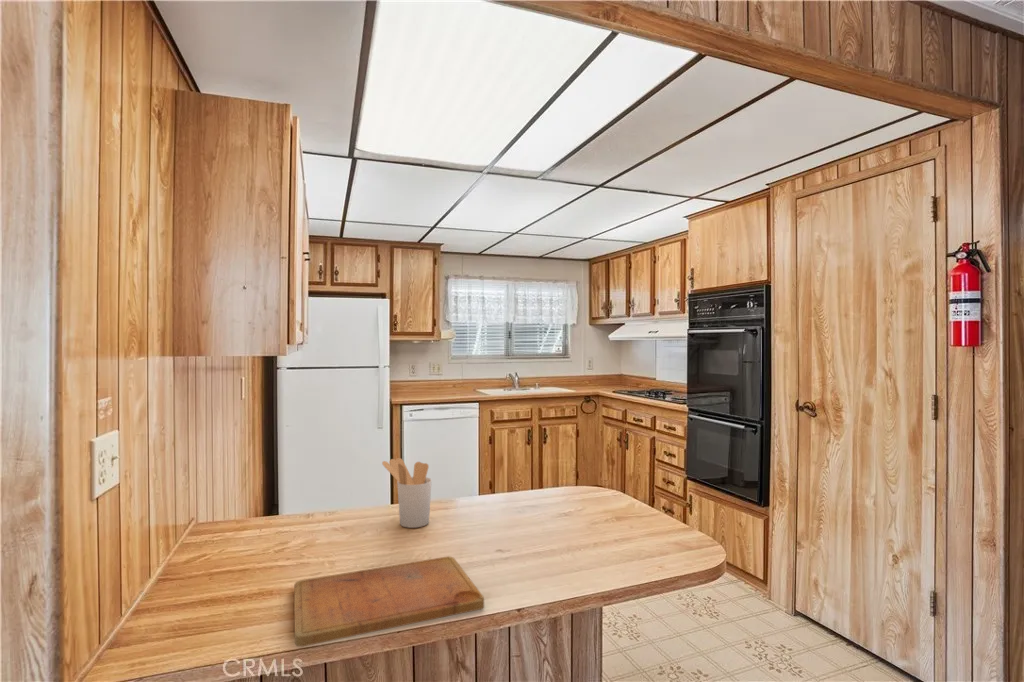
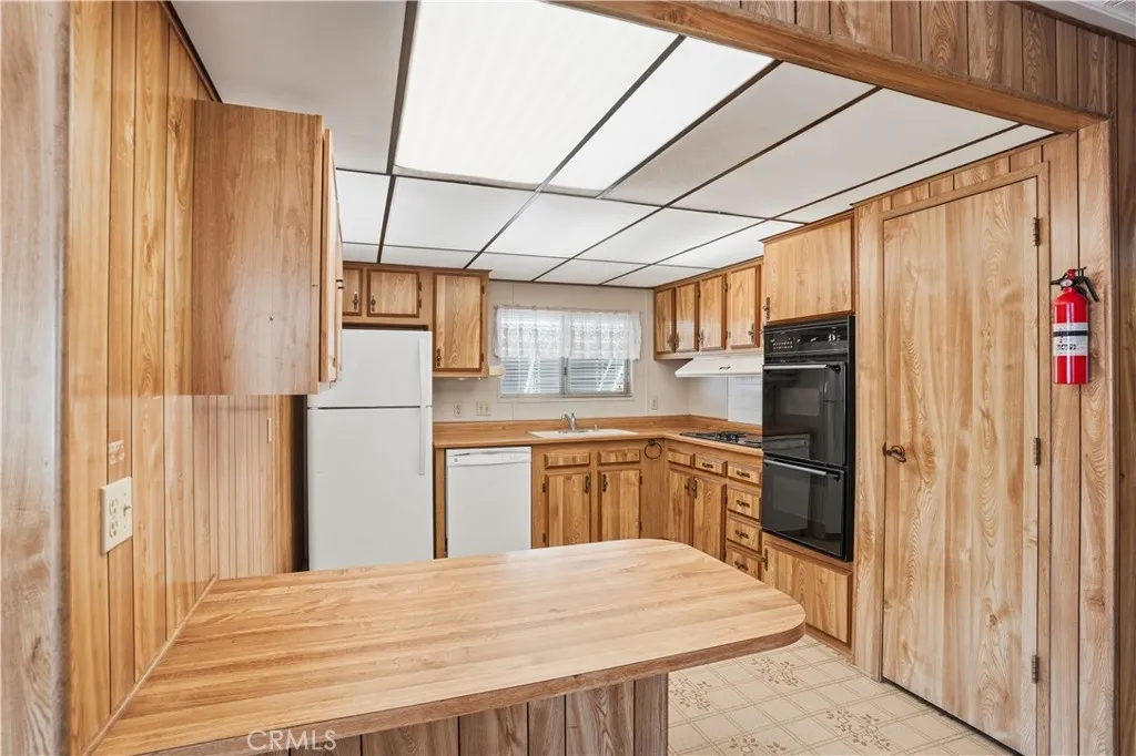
- utensil holder (407, 490)
- cutting board (386, 594)
